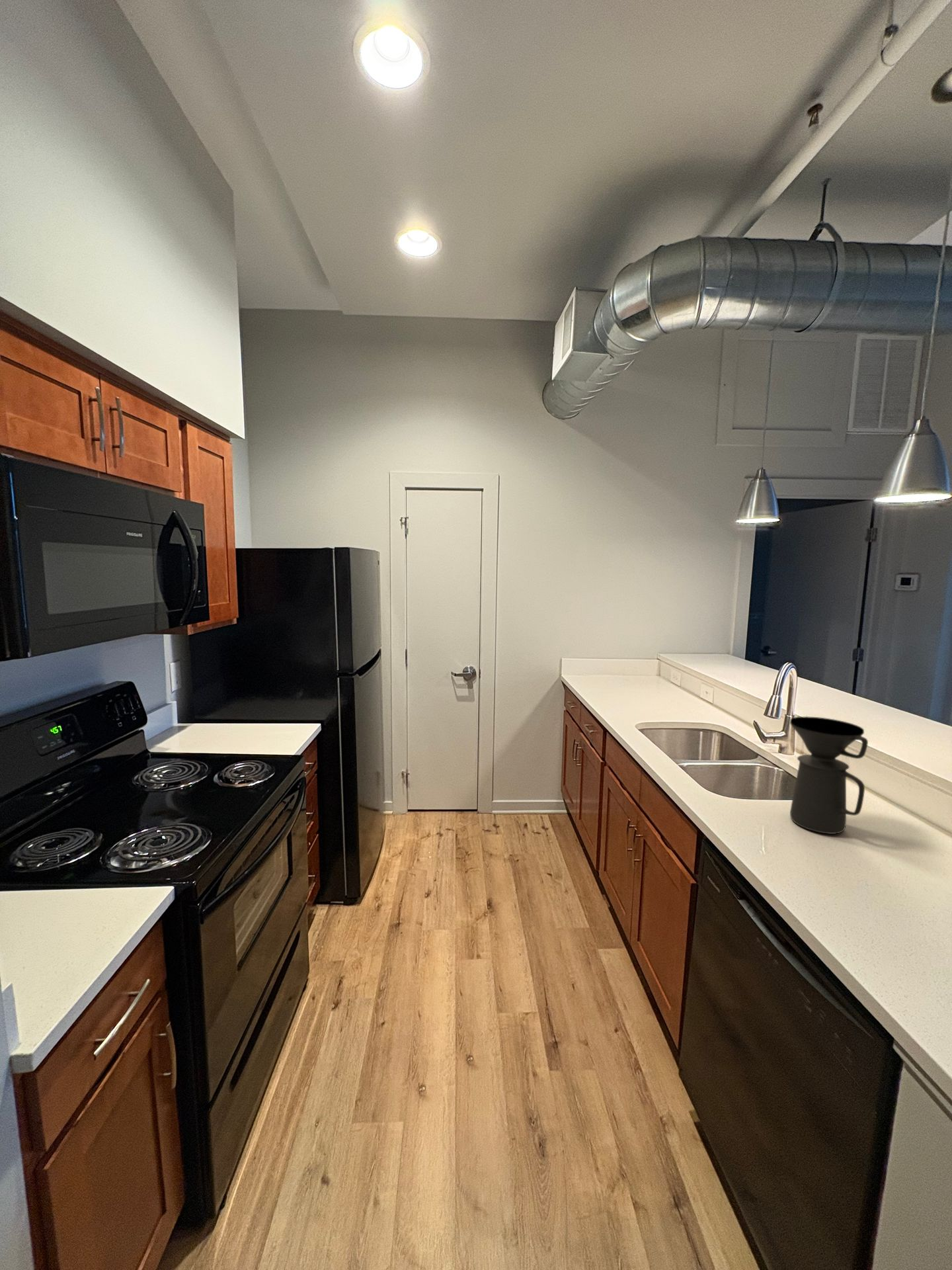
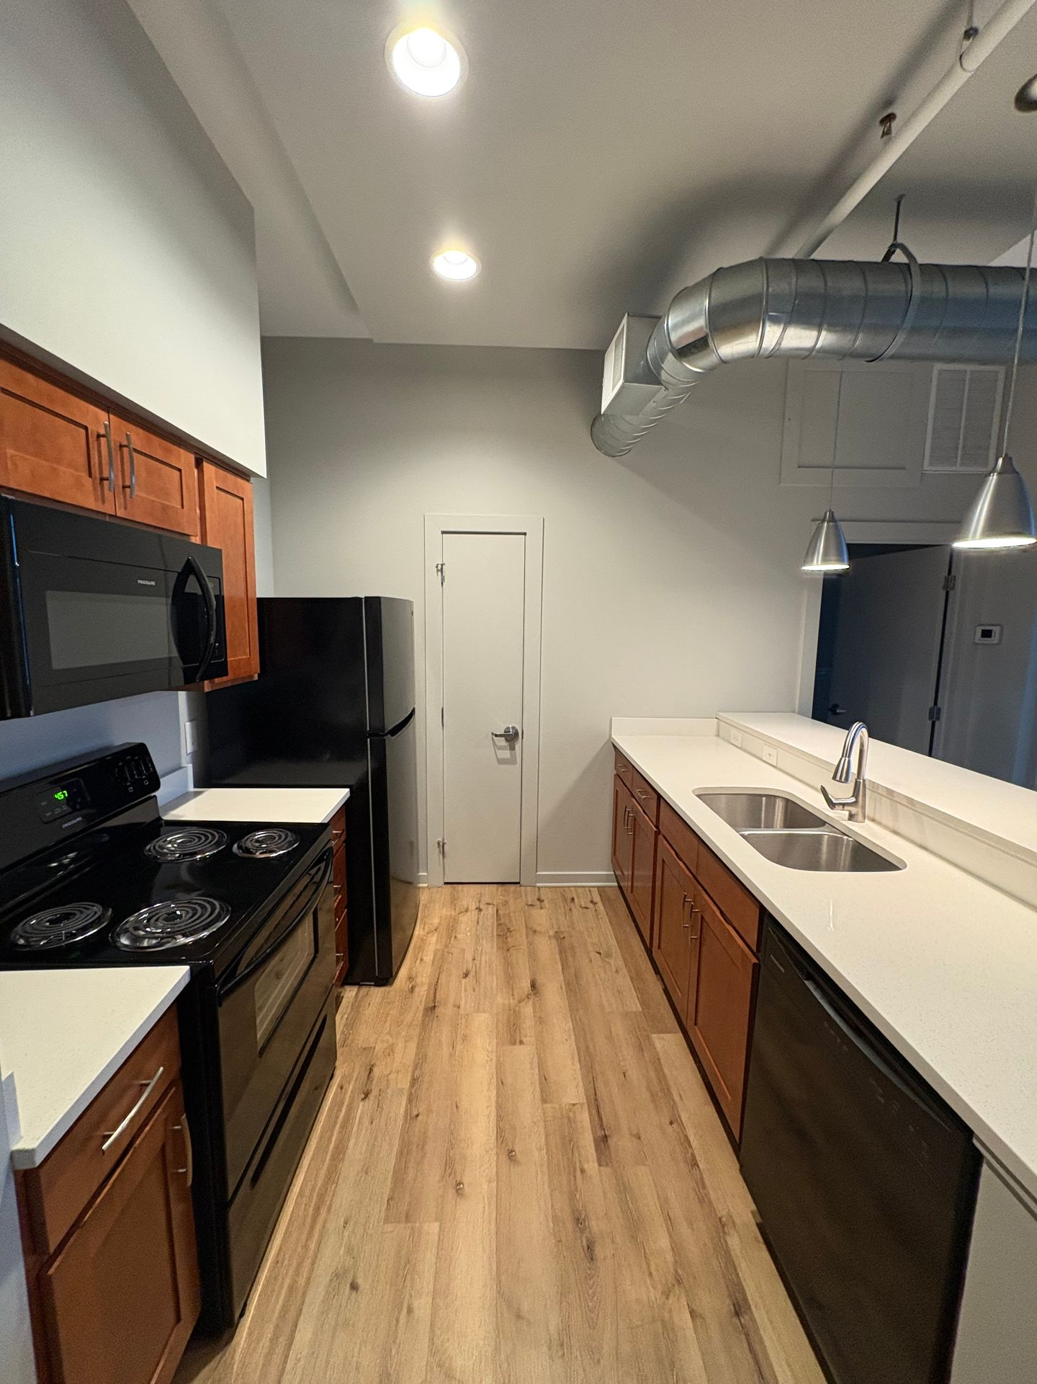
- coffee maker (821, 775)
